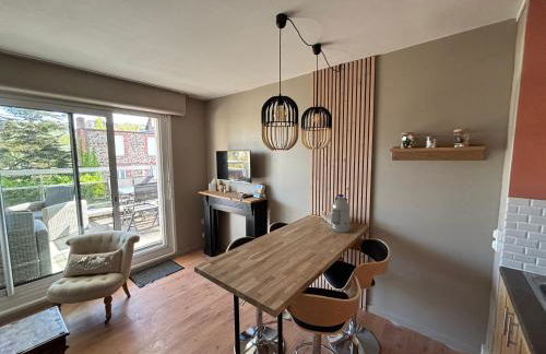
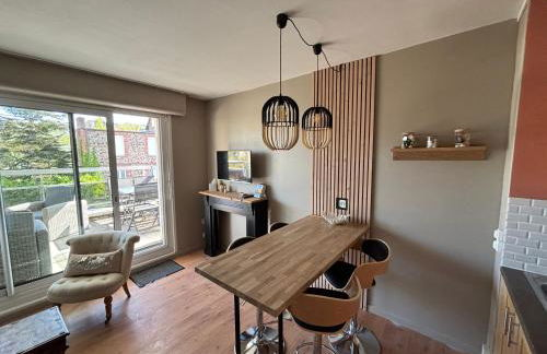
- water jug (340, 212)
